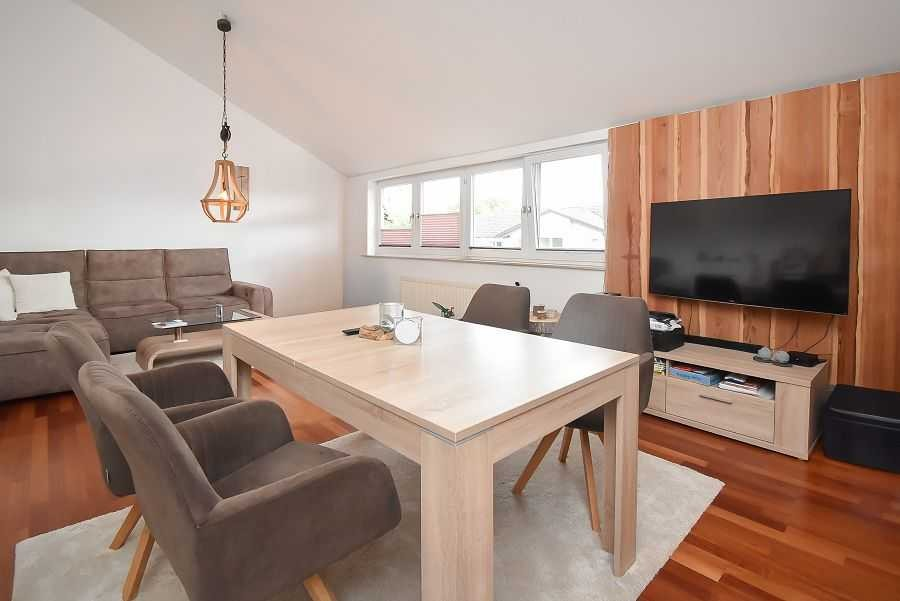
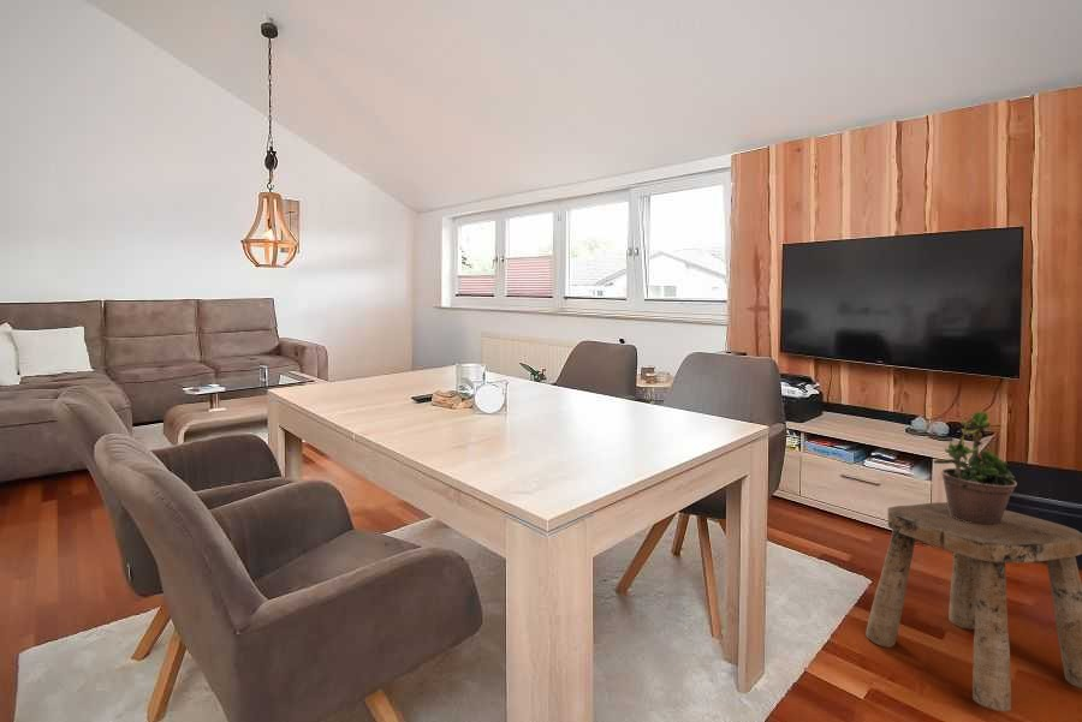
+ potted plant (980, 461)
+ stool (976, 591)
